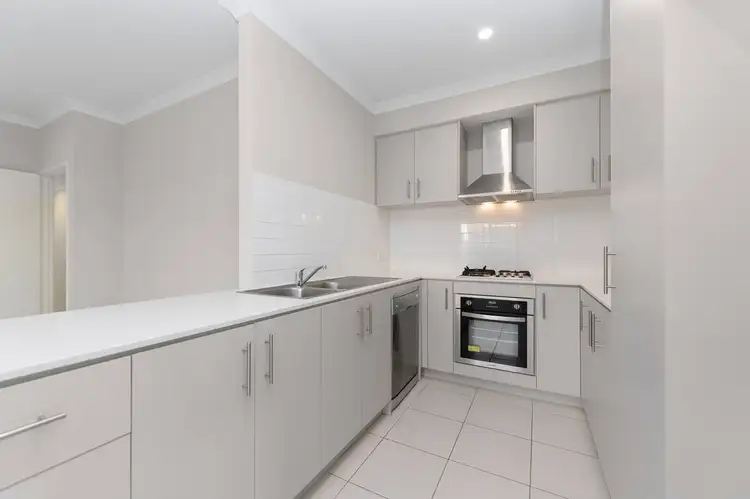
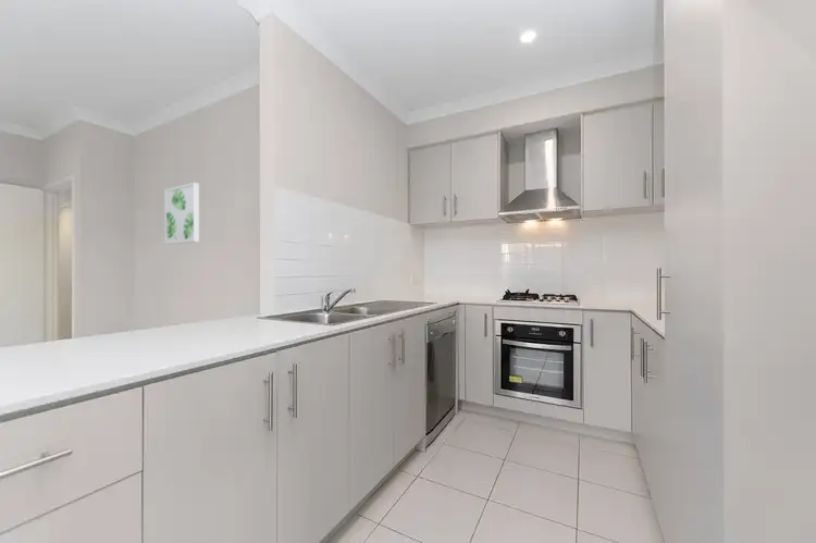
+ wall art (181, 214)
